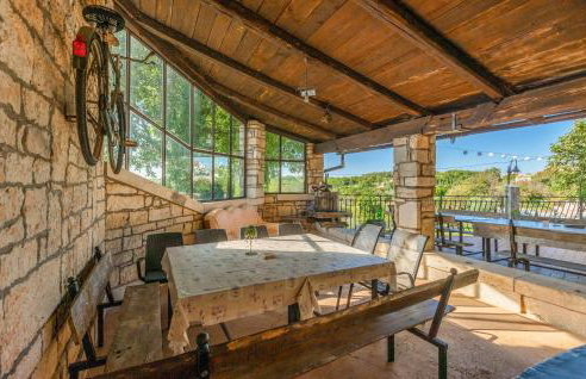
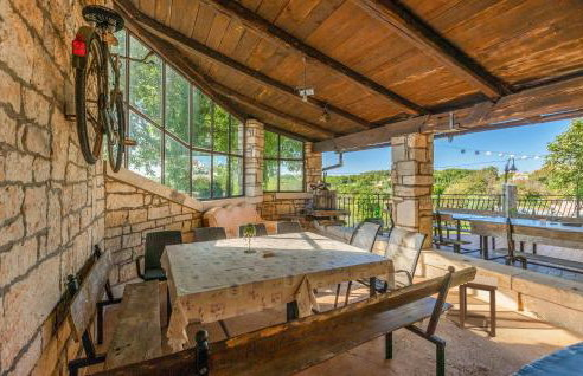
+ stool (466, 302)
